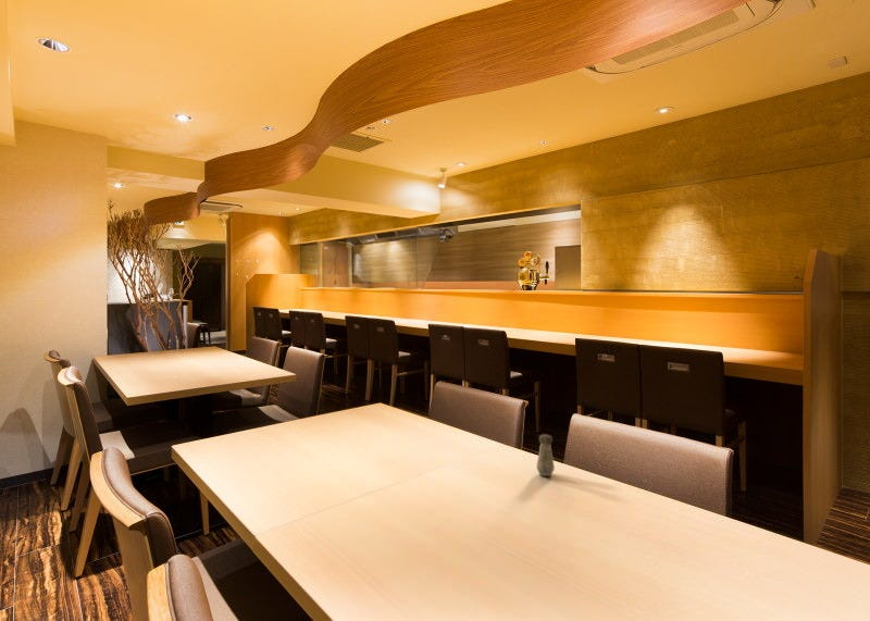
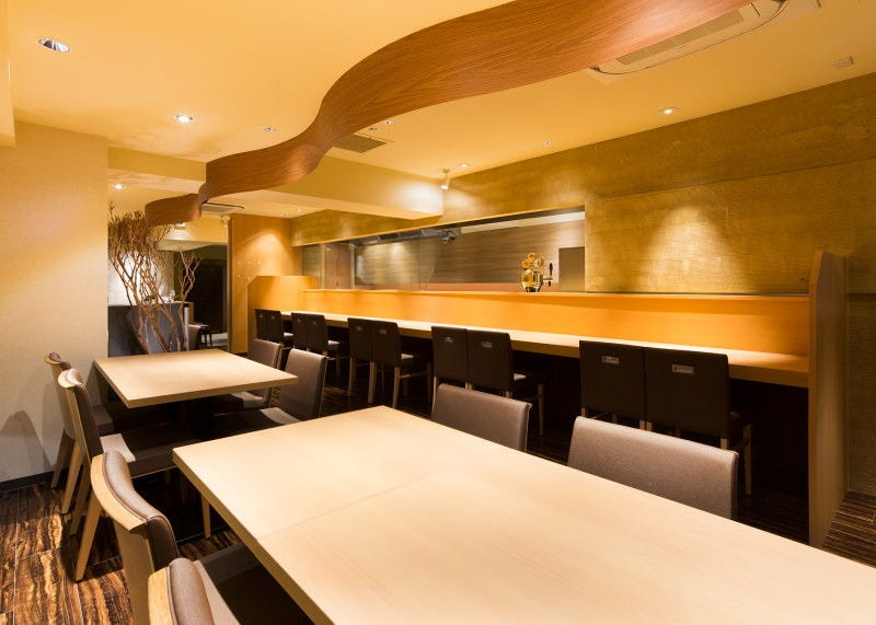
- salt shaker (545, 455)
